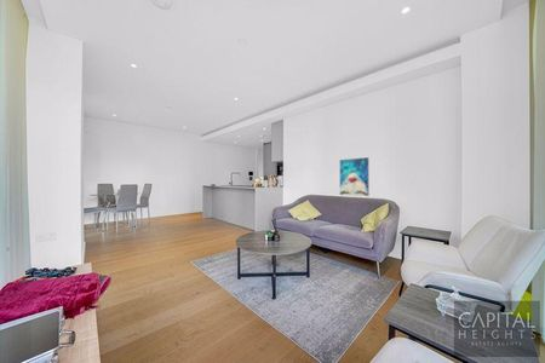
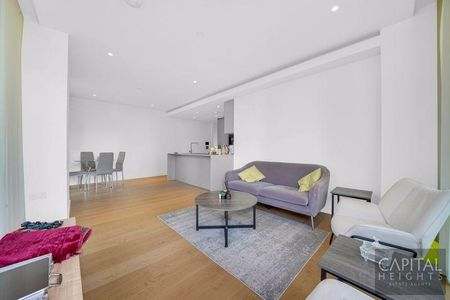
- wall art (352, 177)
